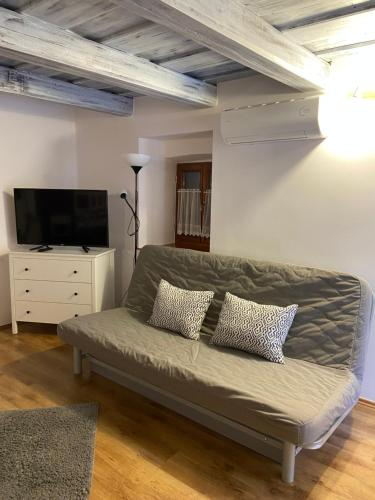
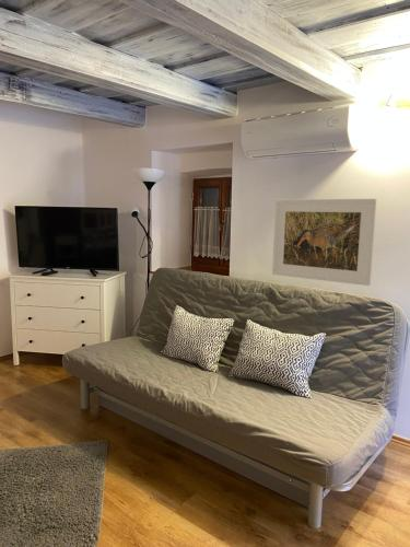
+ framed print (319, 240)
